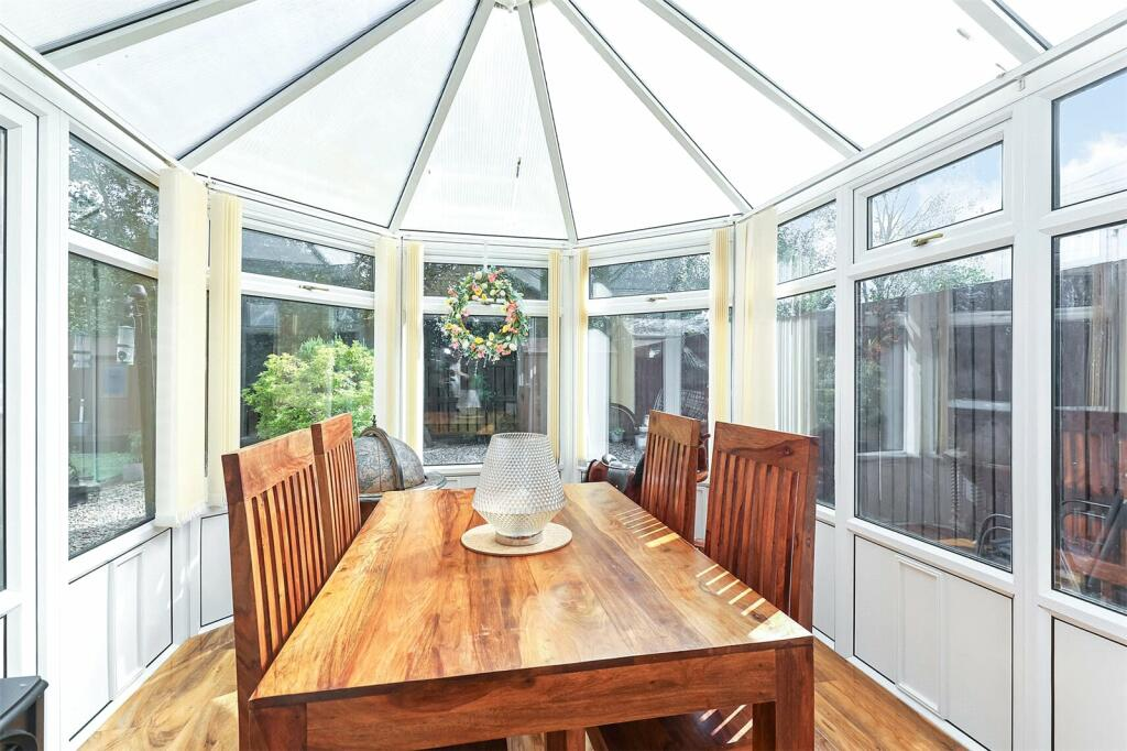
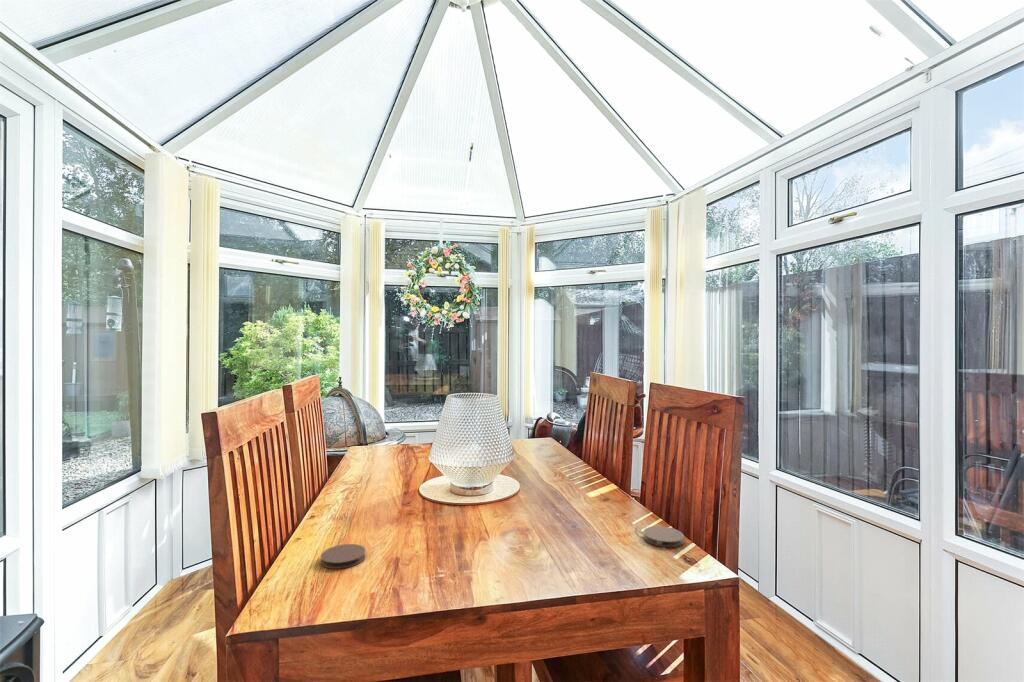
+ coaster (343, 555)
+ coaster (663, 536)
